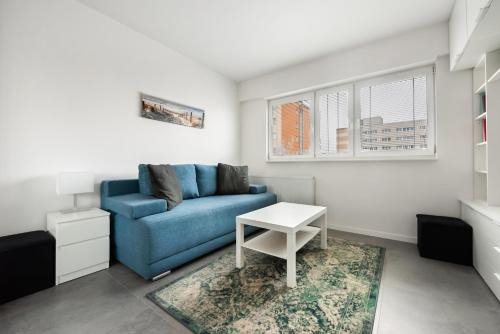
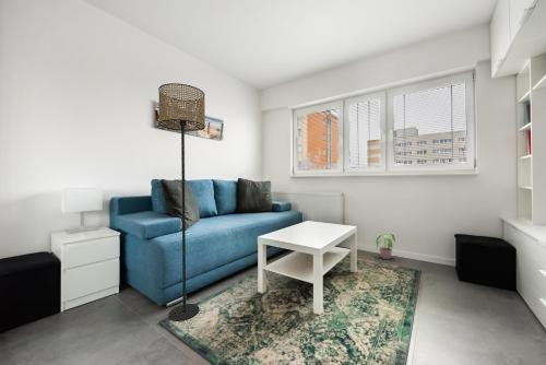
+ floor lamp (183, 202)
+ potted plant (384, 245)
